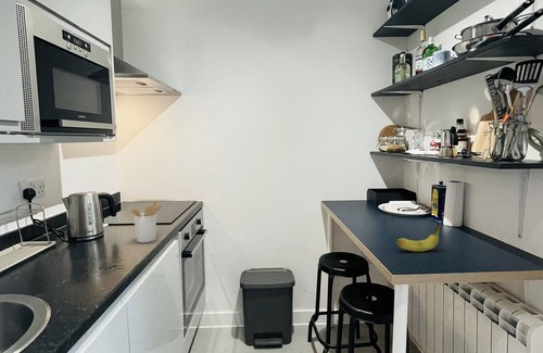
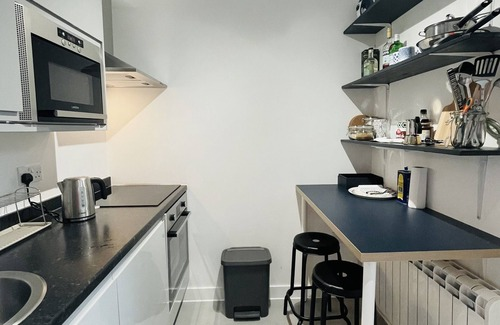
- fruit (418, 241)
- utensil holder (148, 222)
